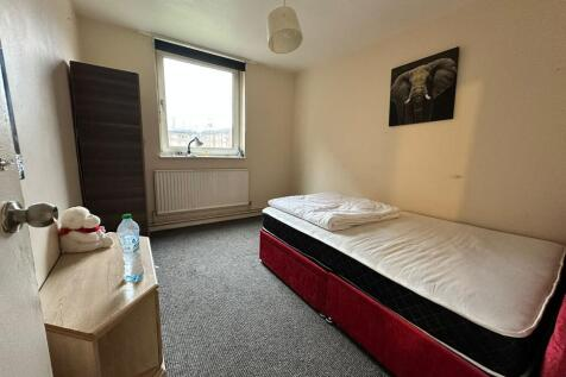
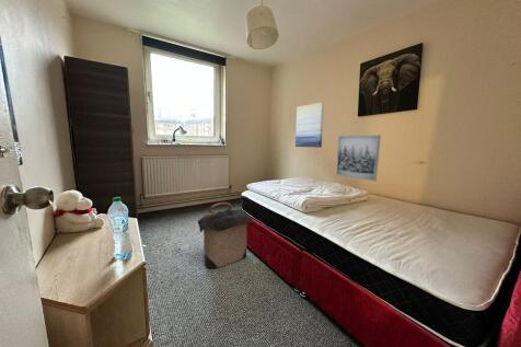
+ laundry hamper (225, 229)
+ wall art (308, 126)
+ wall art (356, 157)
